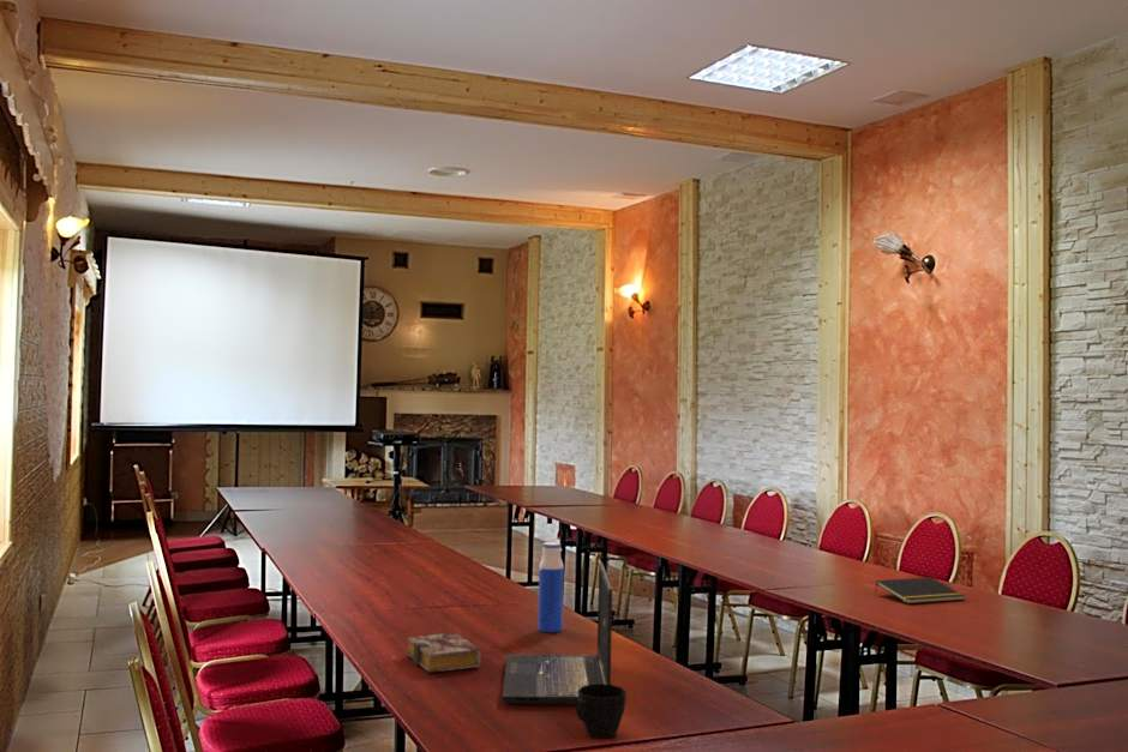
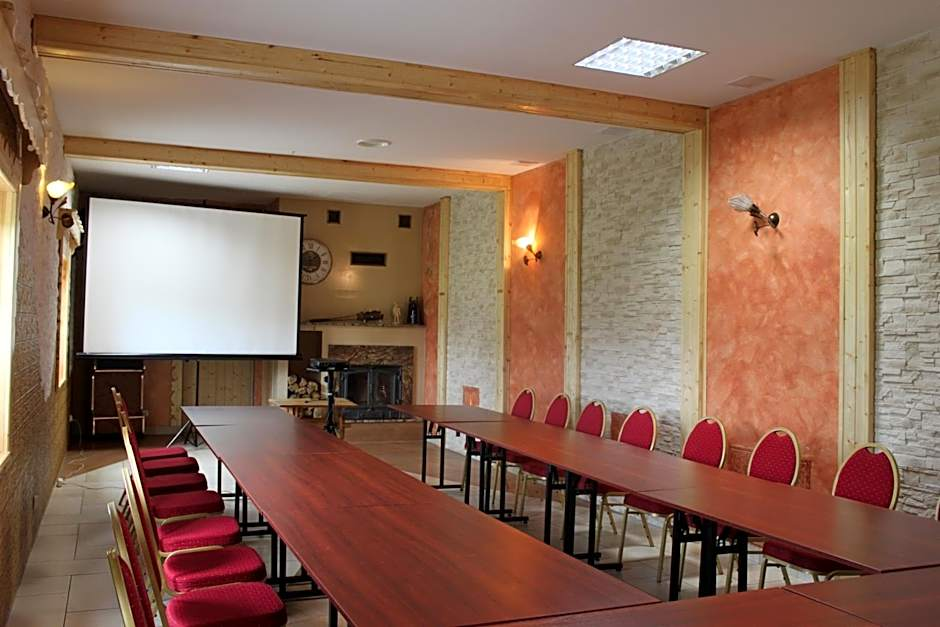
- book (442, 651)
- cup (598, 711)
- water bottle (551, 586)
- laptop (556, 655)
- notepad (919, 589)
